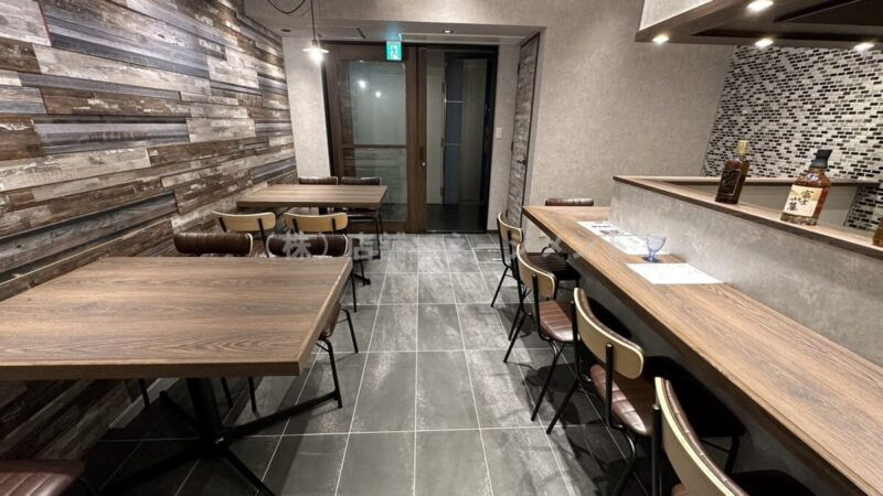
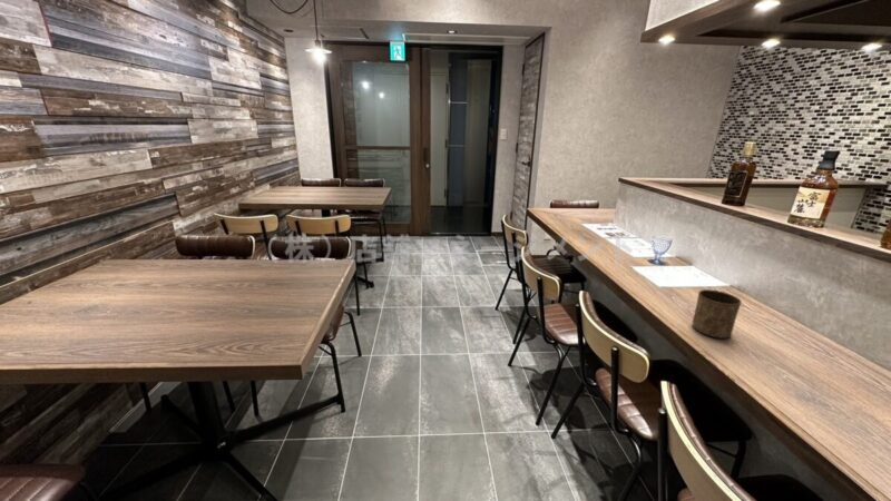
+ cup (714, 313)
